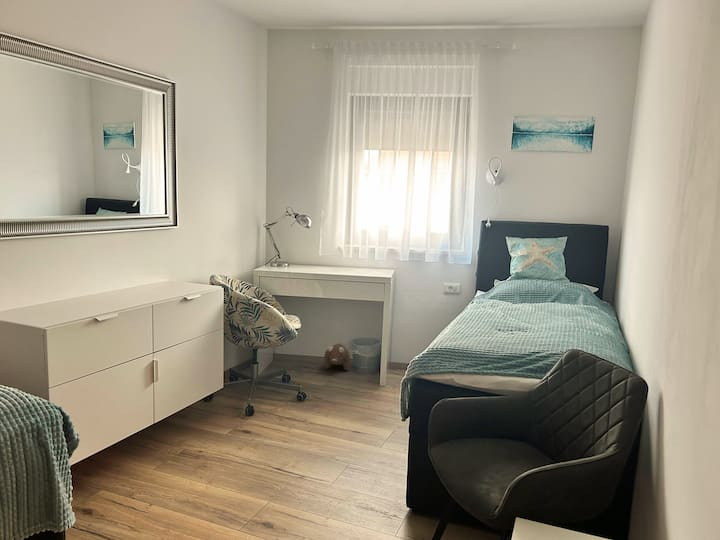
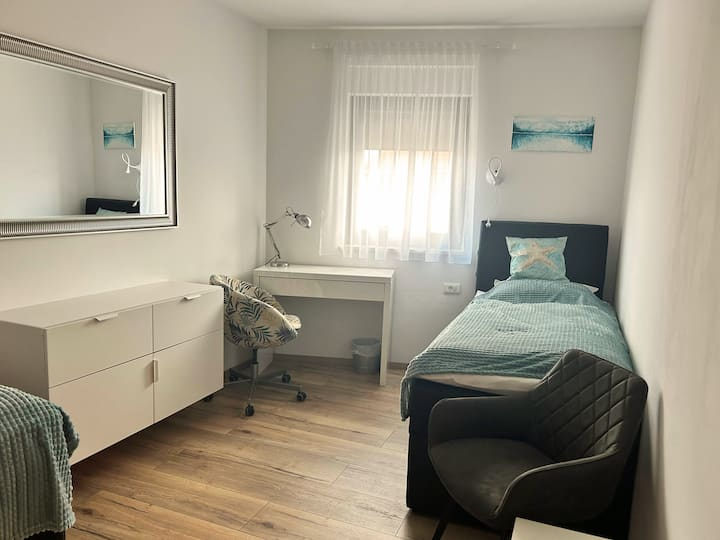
- plush toy (337, 356)
